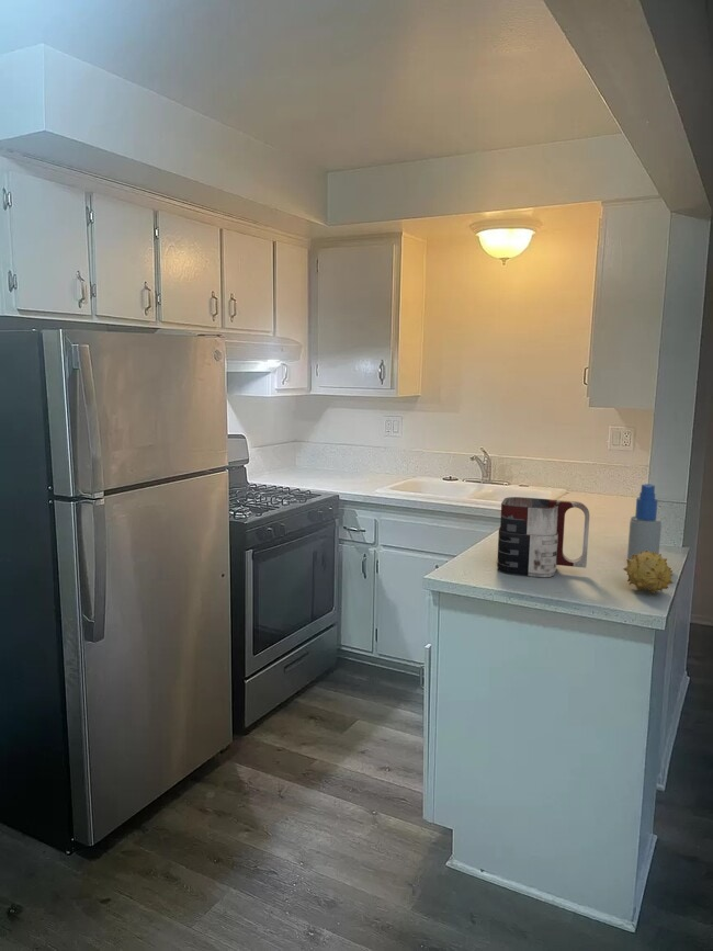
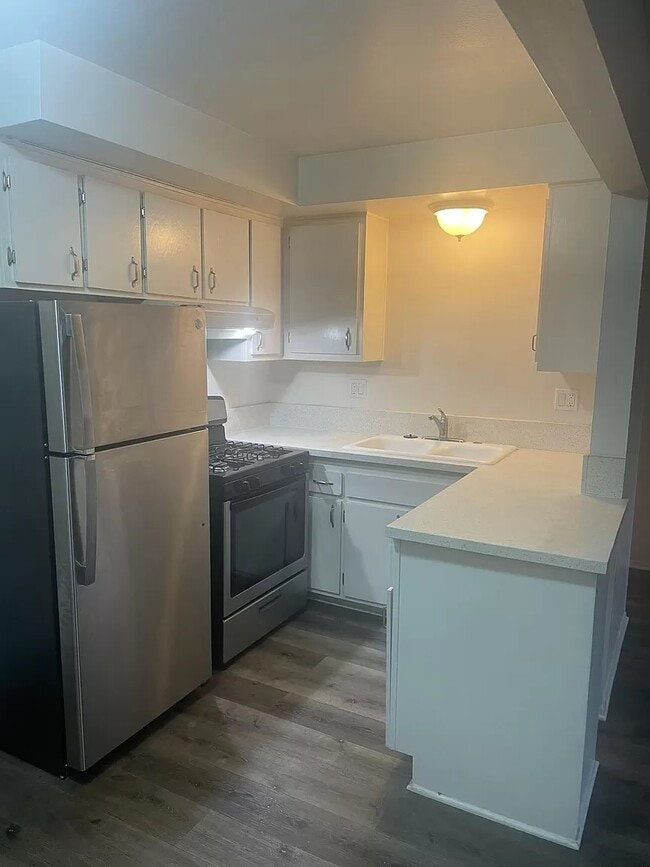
- fruit (646, 569)
- mug (543, 535)
- spray bottle (645, 524)
